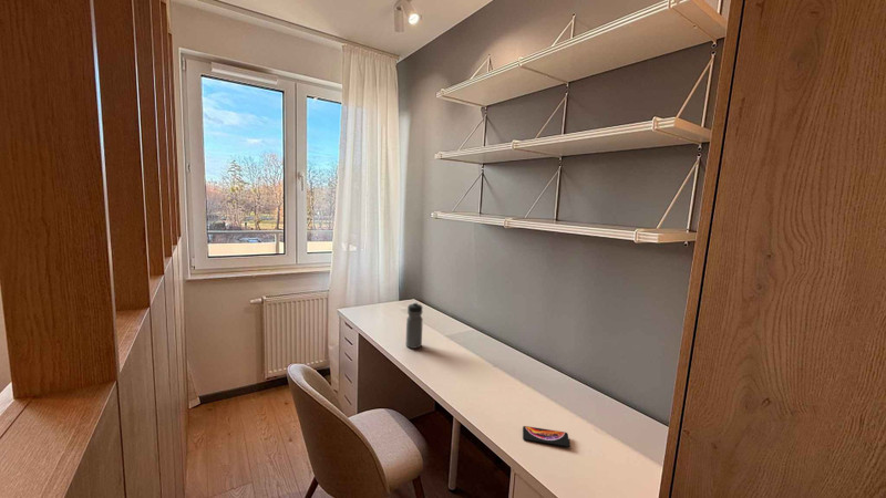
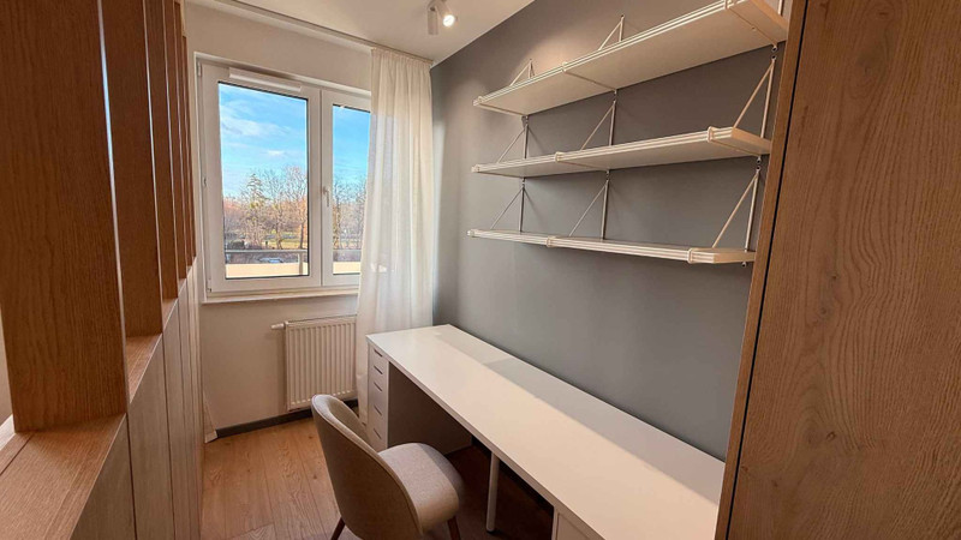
- water bottle (414, 323)
- smartphone (545, 436)
